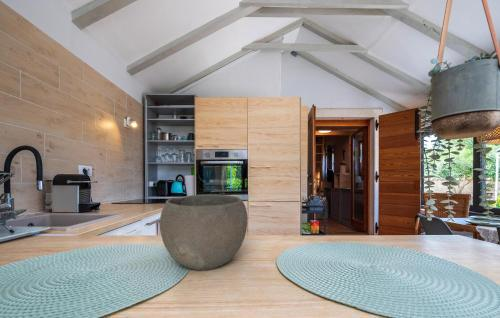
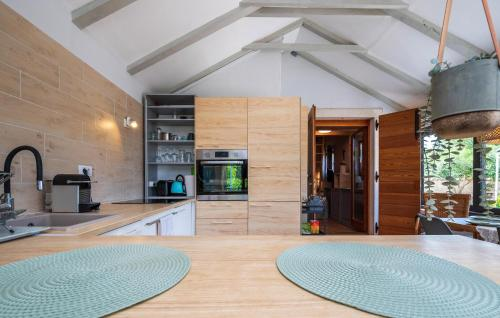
- bowl (204, 228)
